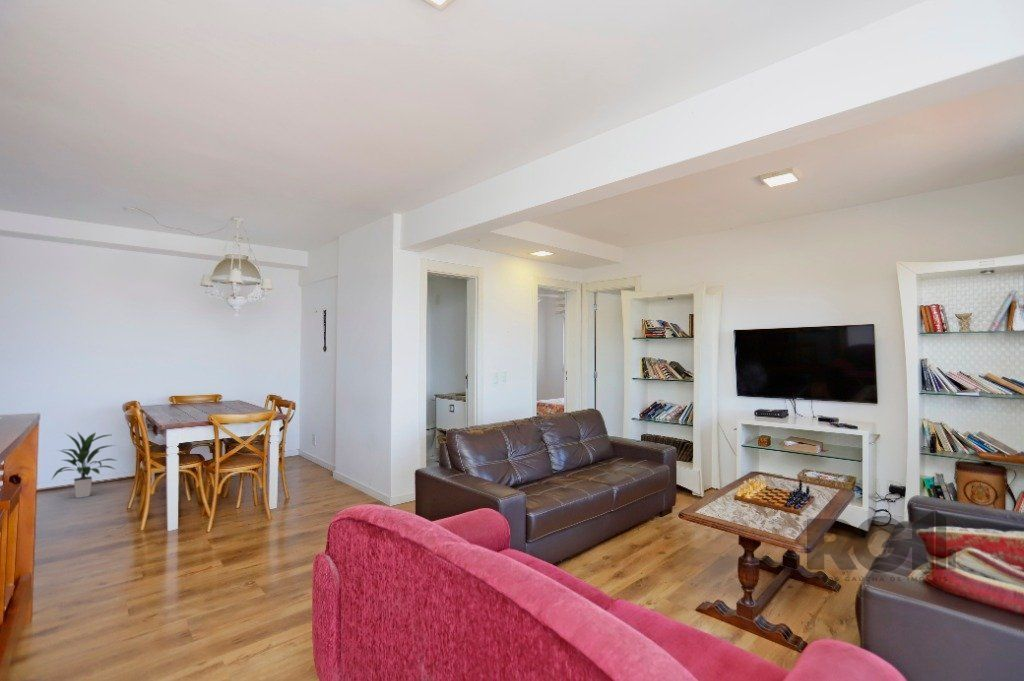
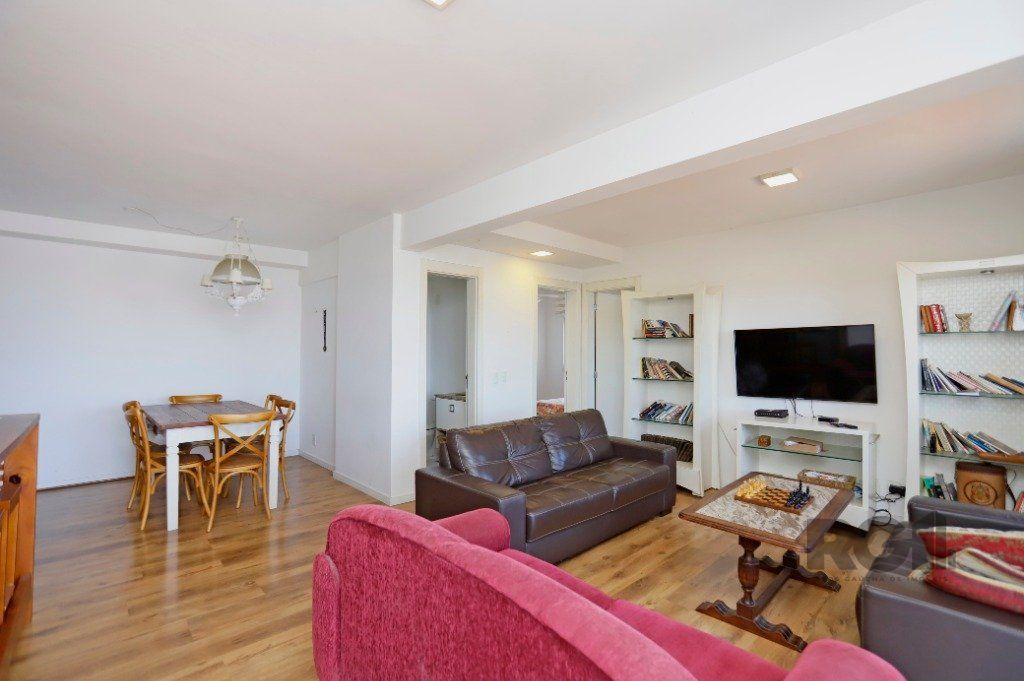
- indoor plant (83, 462)
